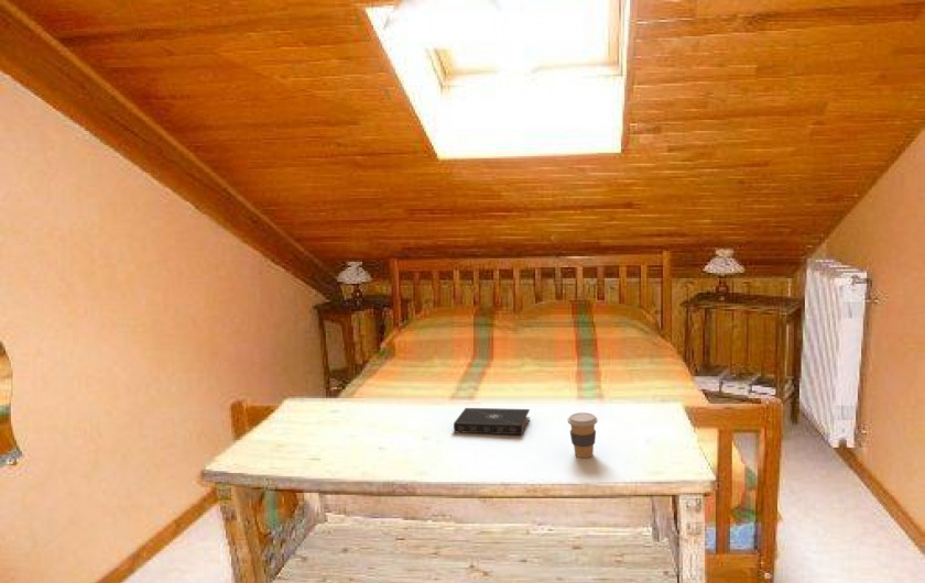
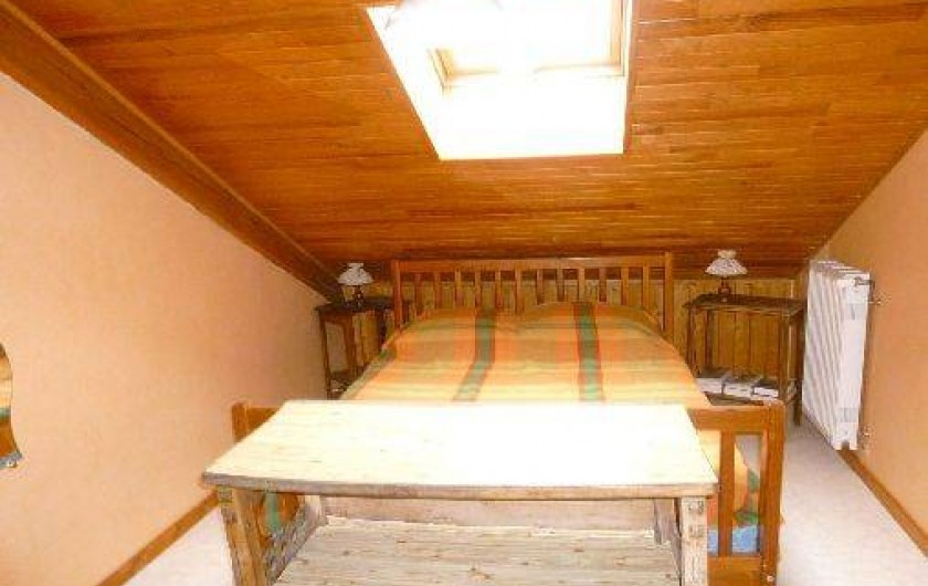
- book (492, 420)
- coffee cup (583, 436)
